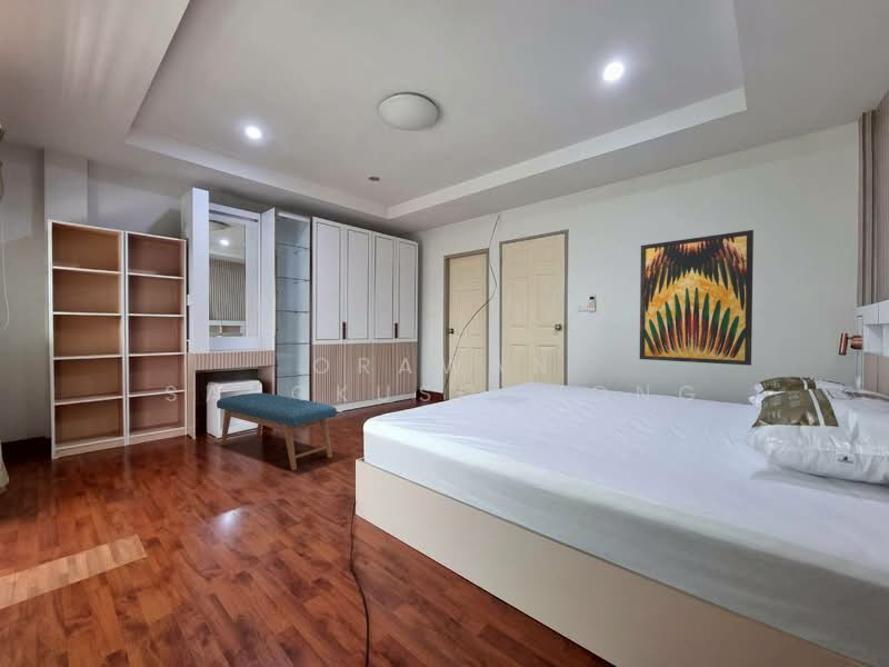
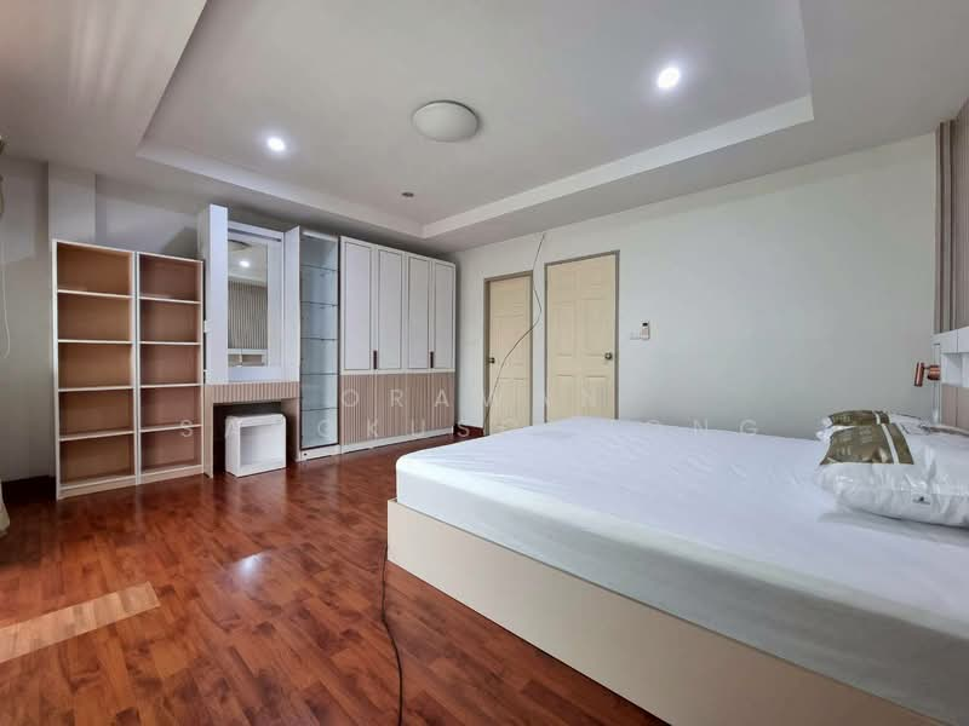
- wall art (691, 300)
- bench (273, 425)
